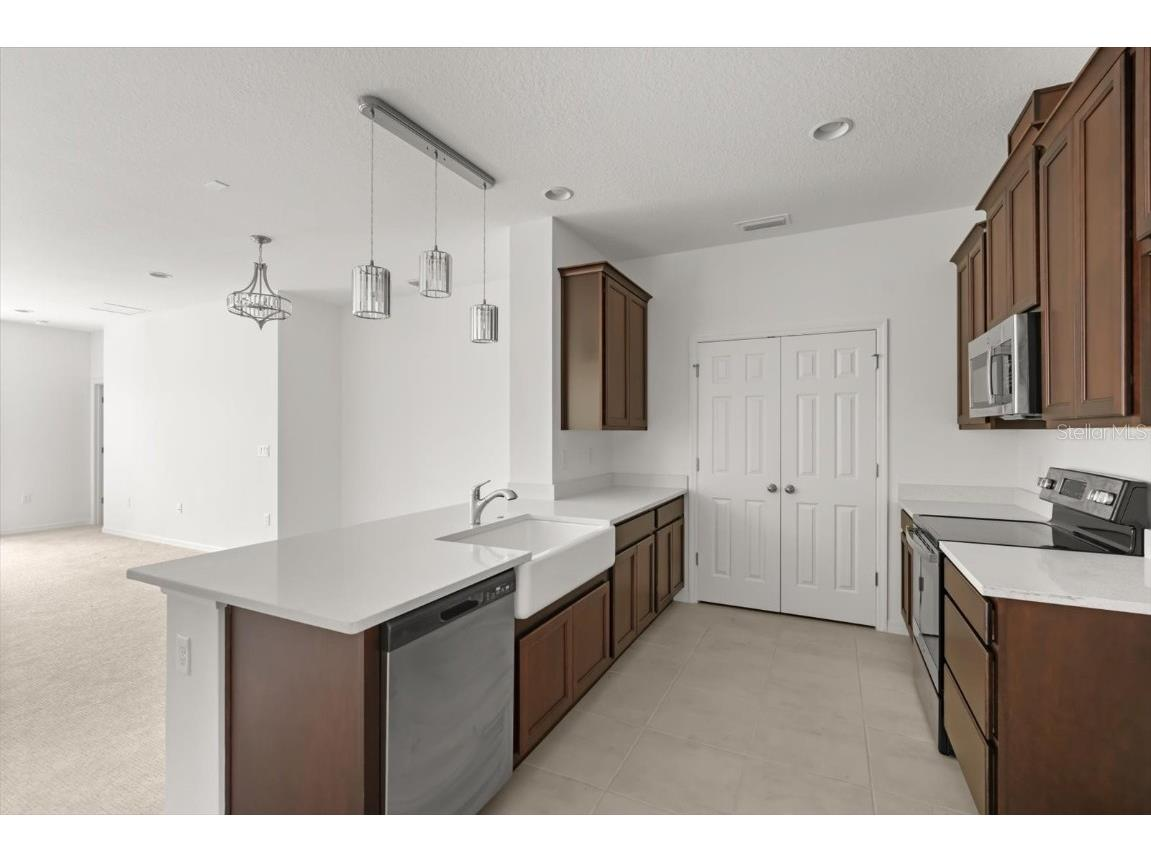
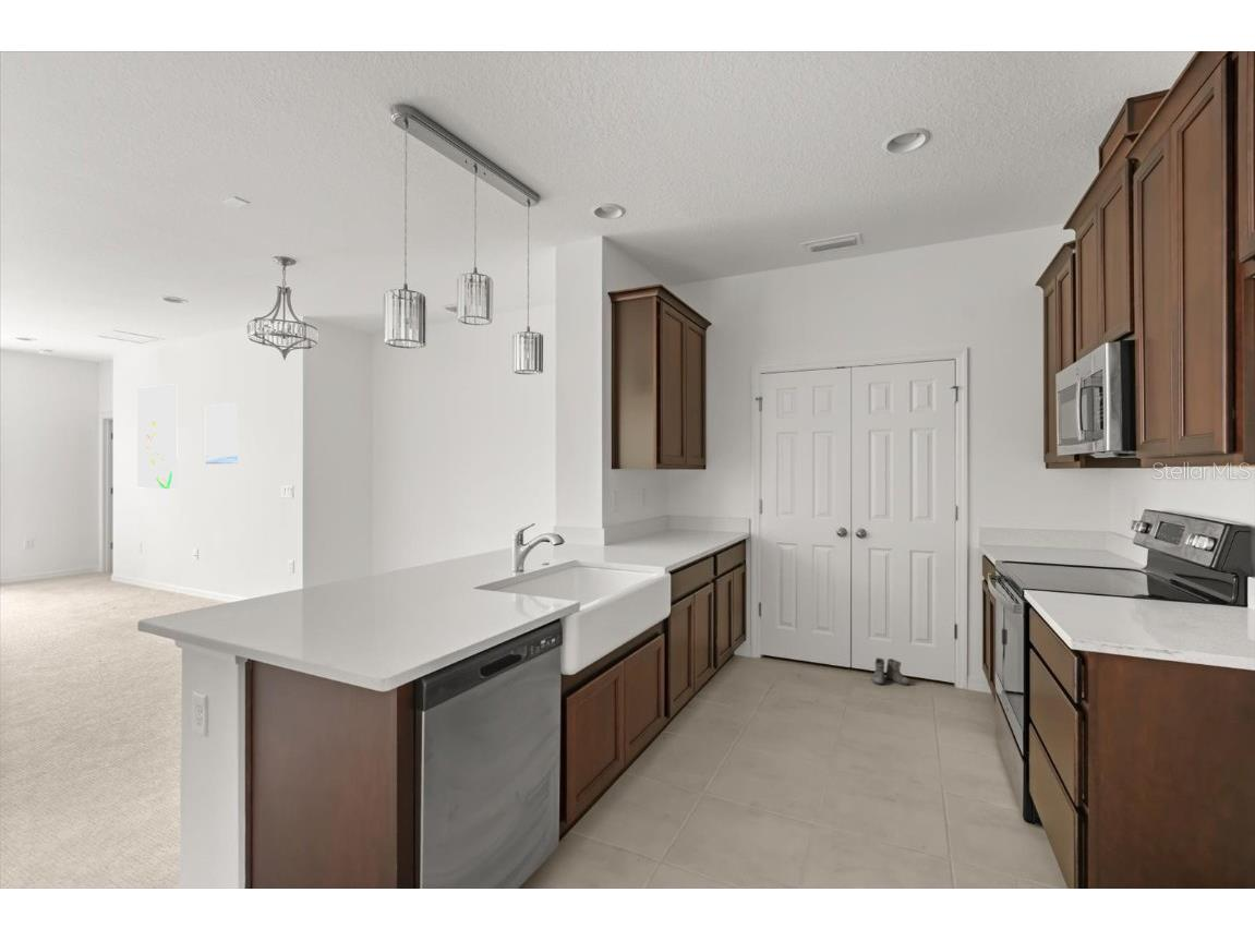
+ wall art (220, 434)
+ boots (888, 671)
+ wall art (156, 437)
